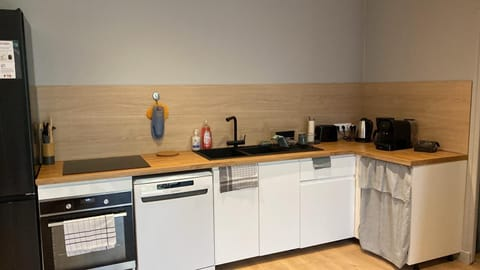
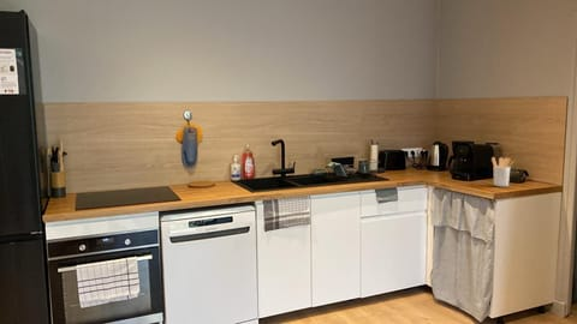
+ utensil holder (501, 170)
